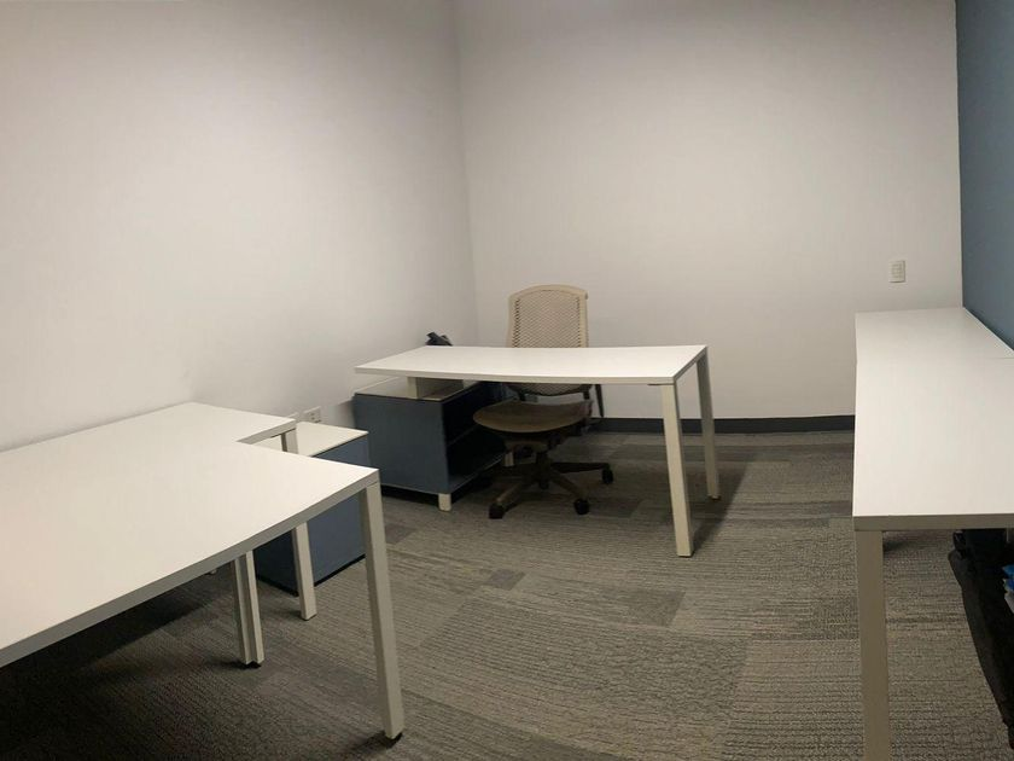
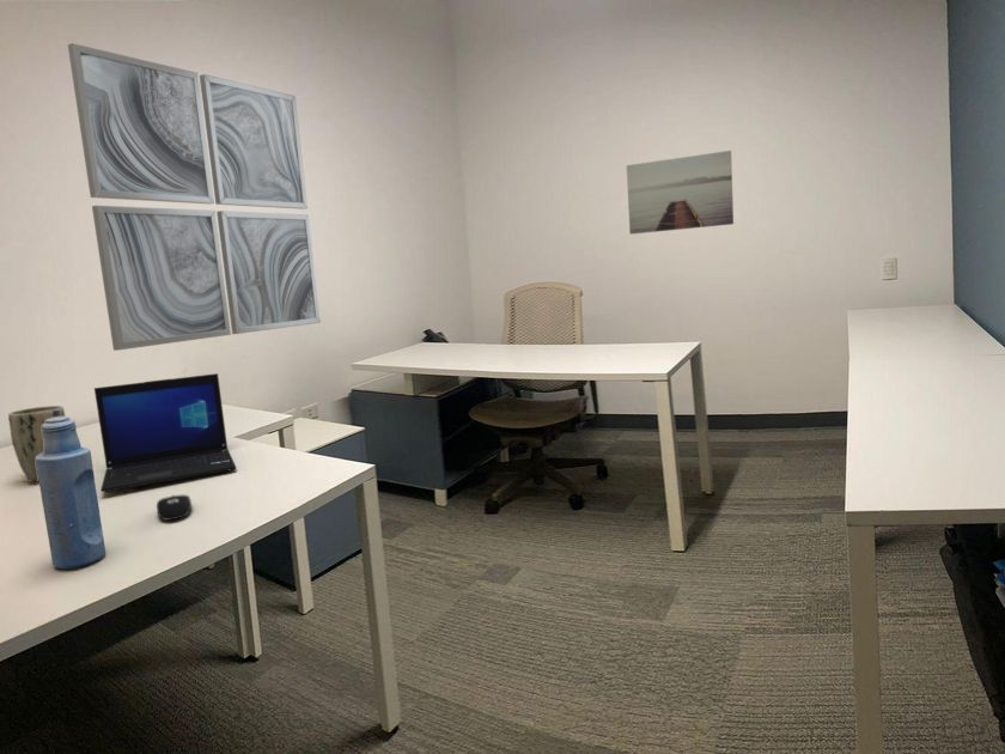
+ computer mouse (173, 505)
+ plant pot (41, 444)
+ bottle (68, 490)
+ wall art (215, 203)
+ wall art (678, 194)
+ laptop (164, 428)
